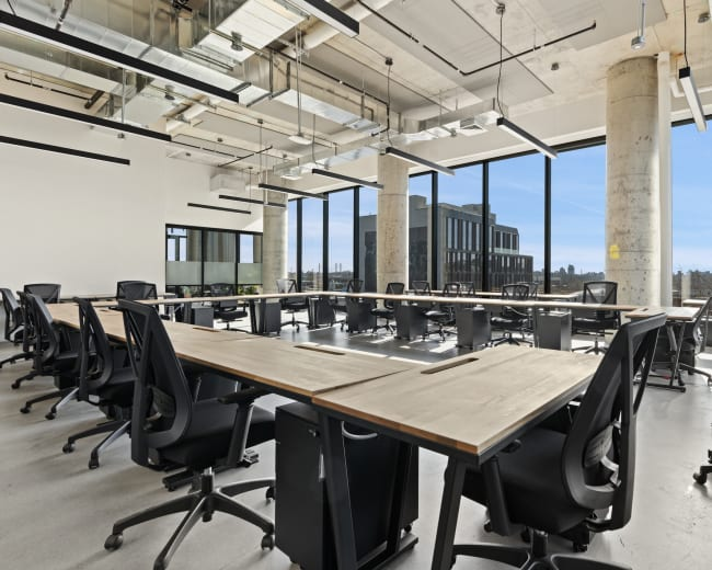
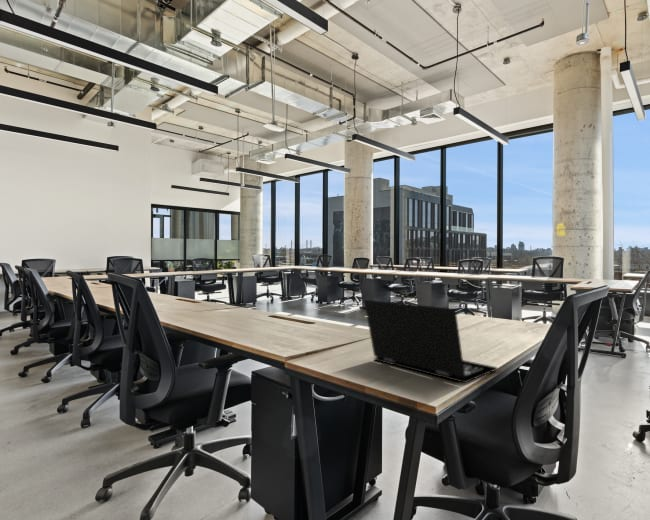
+ laptop (428, 333)
